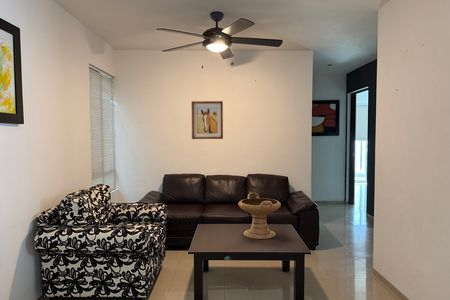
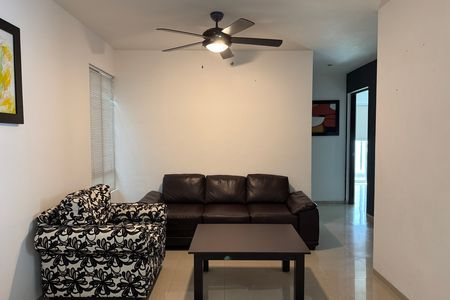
- wall art (207, 120)
- decorative bowl (259, 215)
